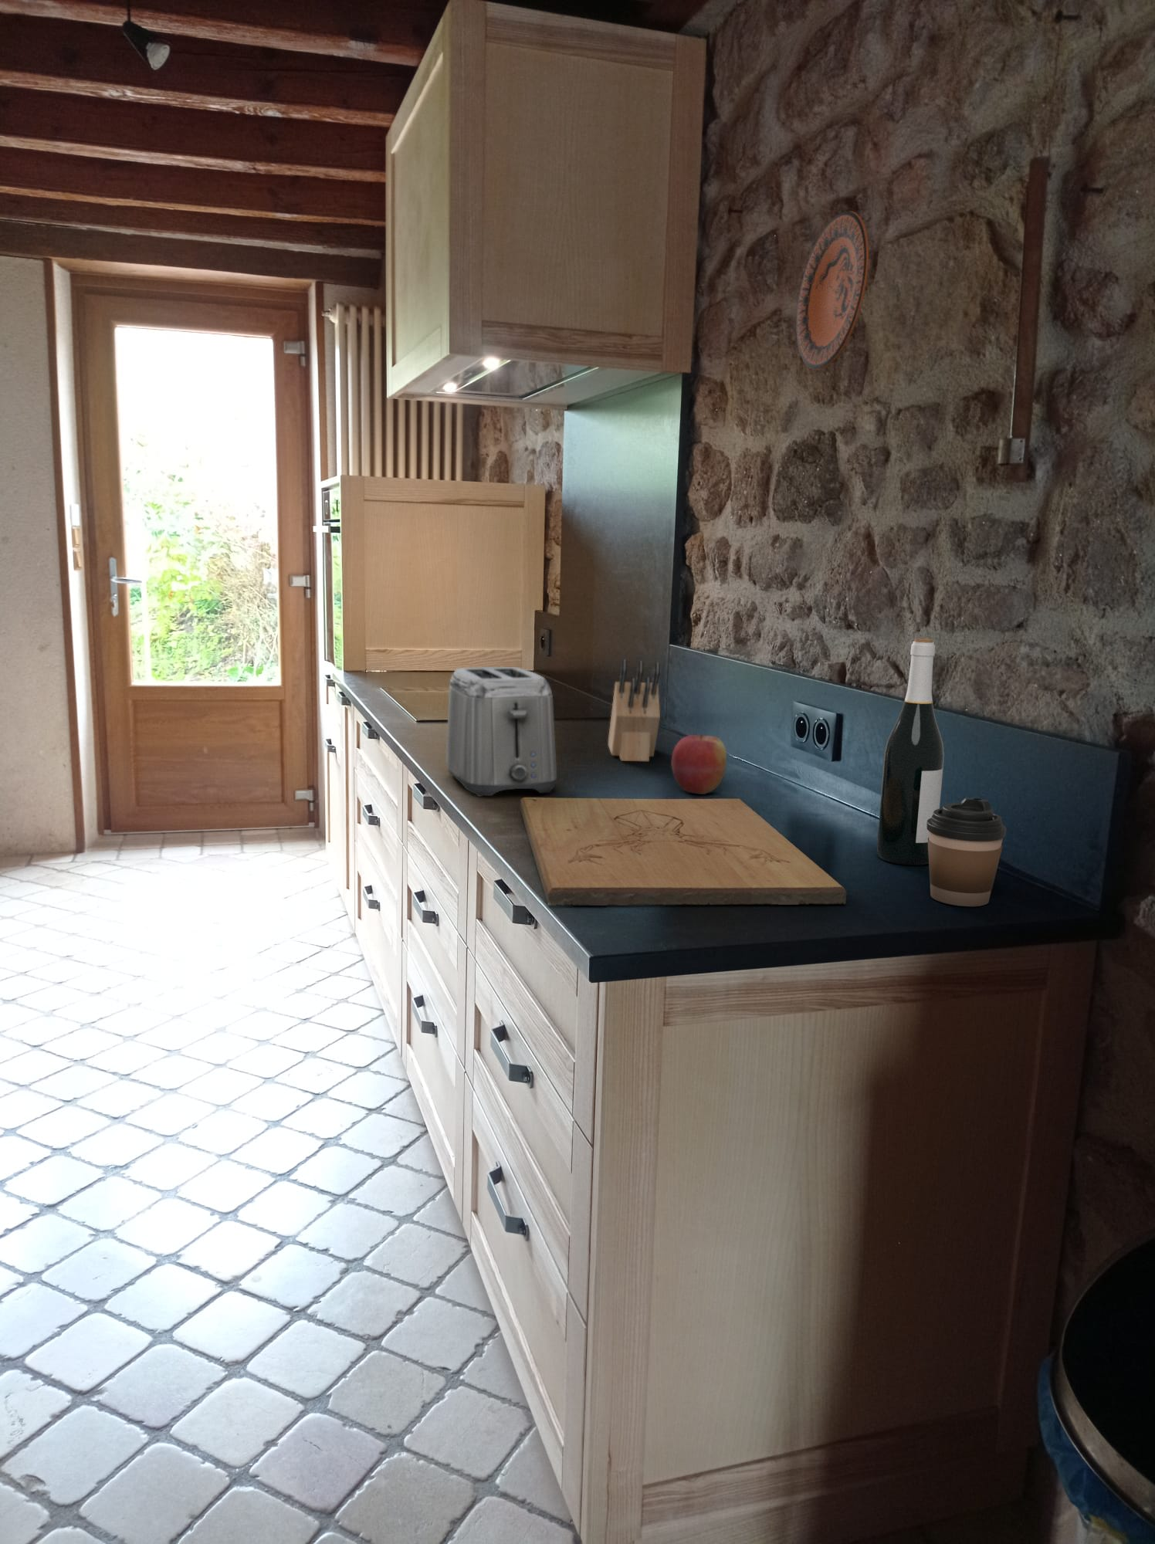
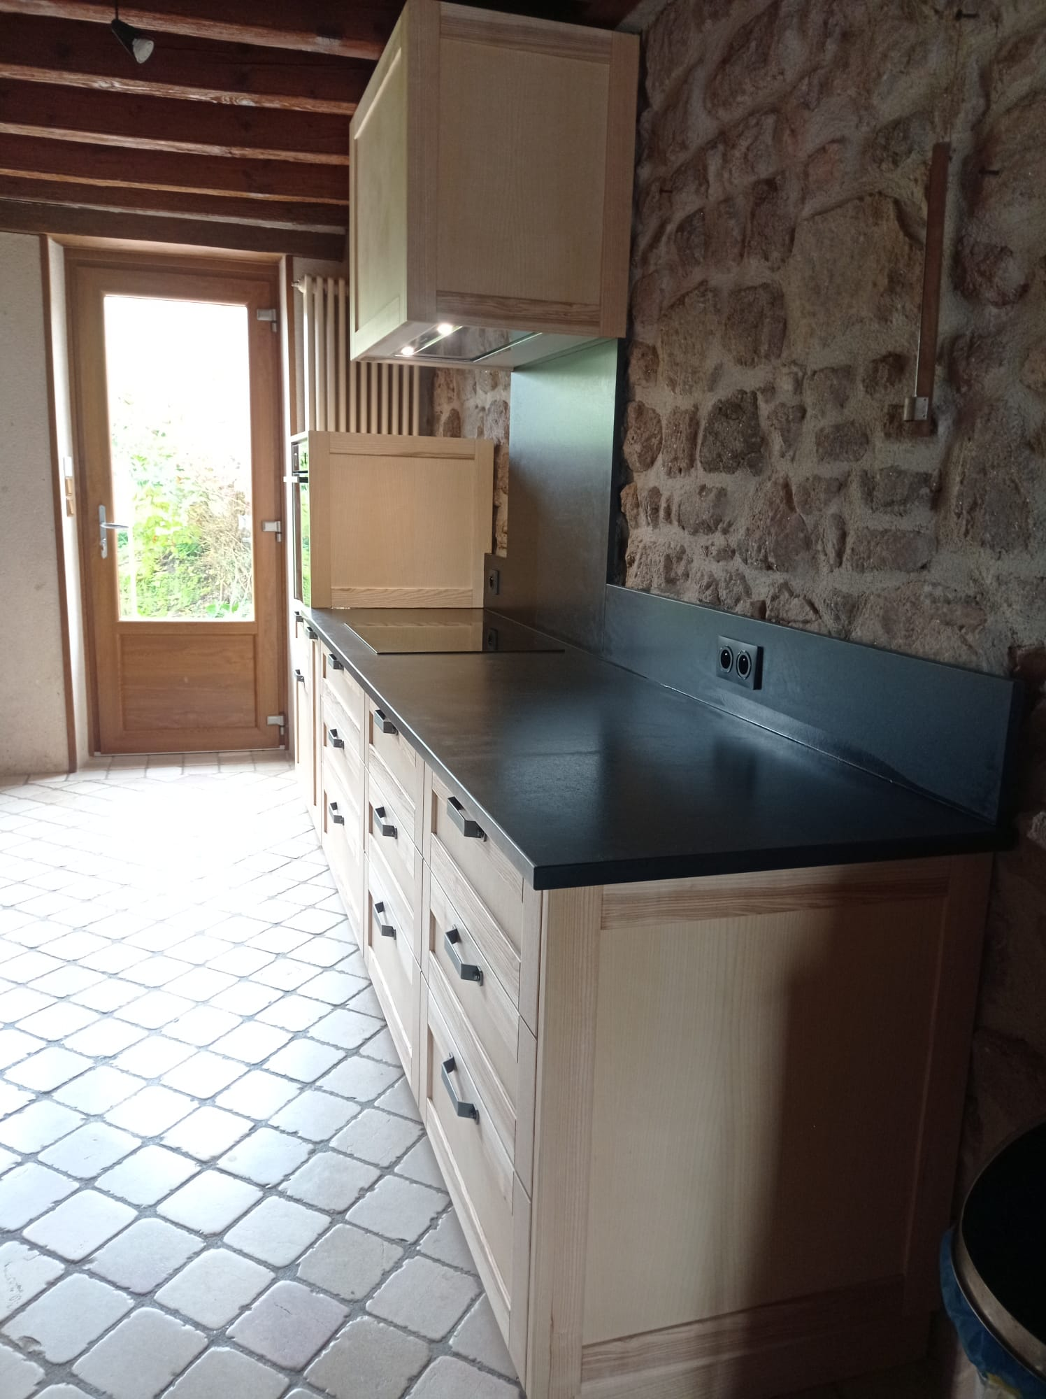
- apple (699, 763)
- coffee cup (963, 850)
- decorative plate (833, 292)
- knife block (633, 706)
- toaster (497, 728)
- wine bottle (914, 751)
- cutting board (661, 842)
